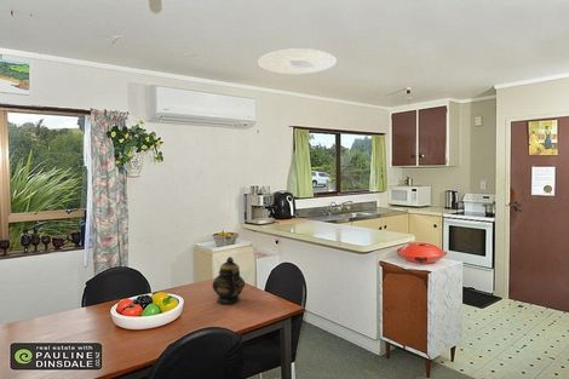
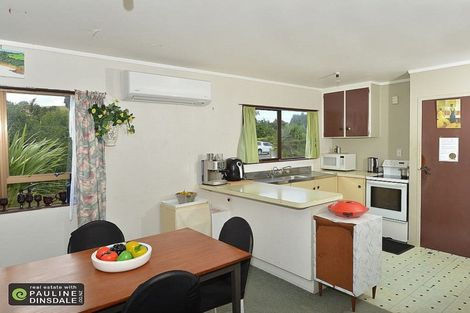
- ceiling light (297, 58)
- teapot (229, 278)
